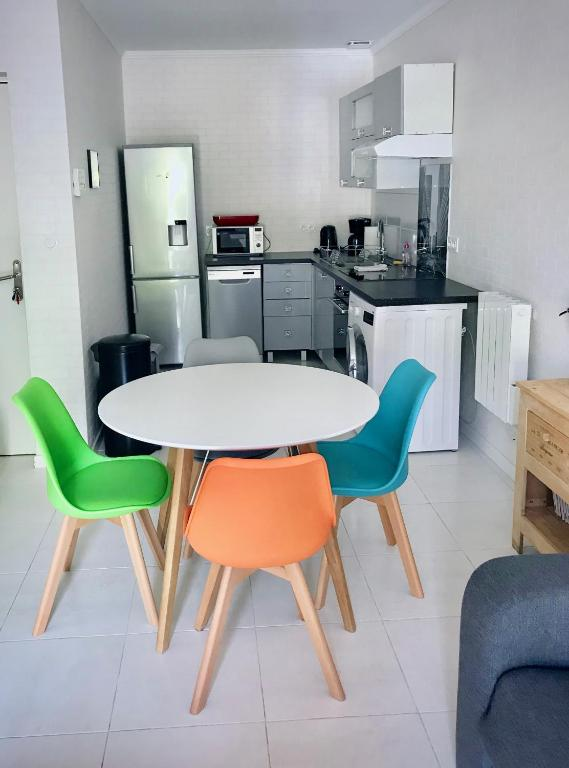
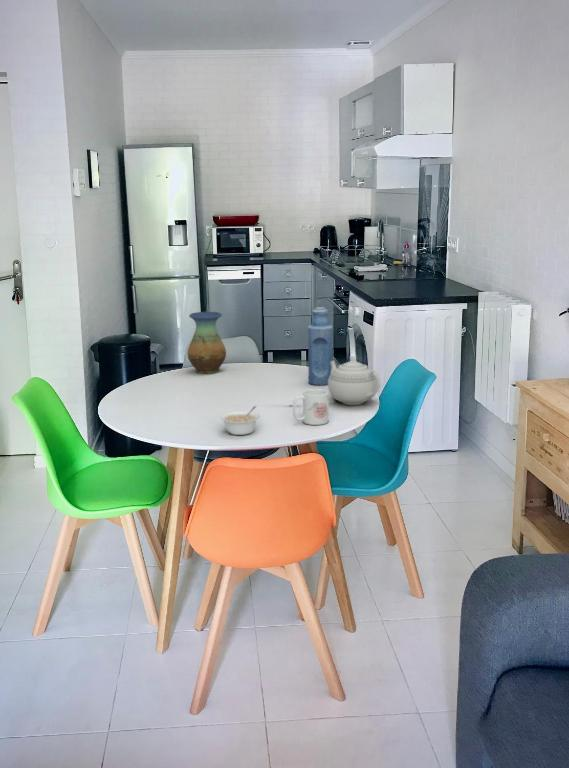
+ vase (206, 342)
+ teapot (353, 379)
+ legume (240, 421)
+ bottle (320, 345)
+ mug (310, 407)
